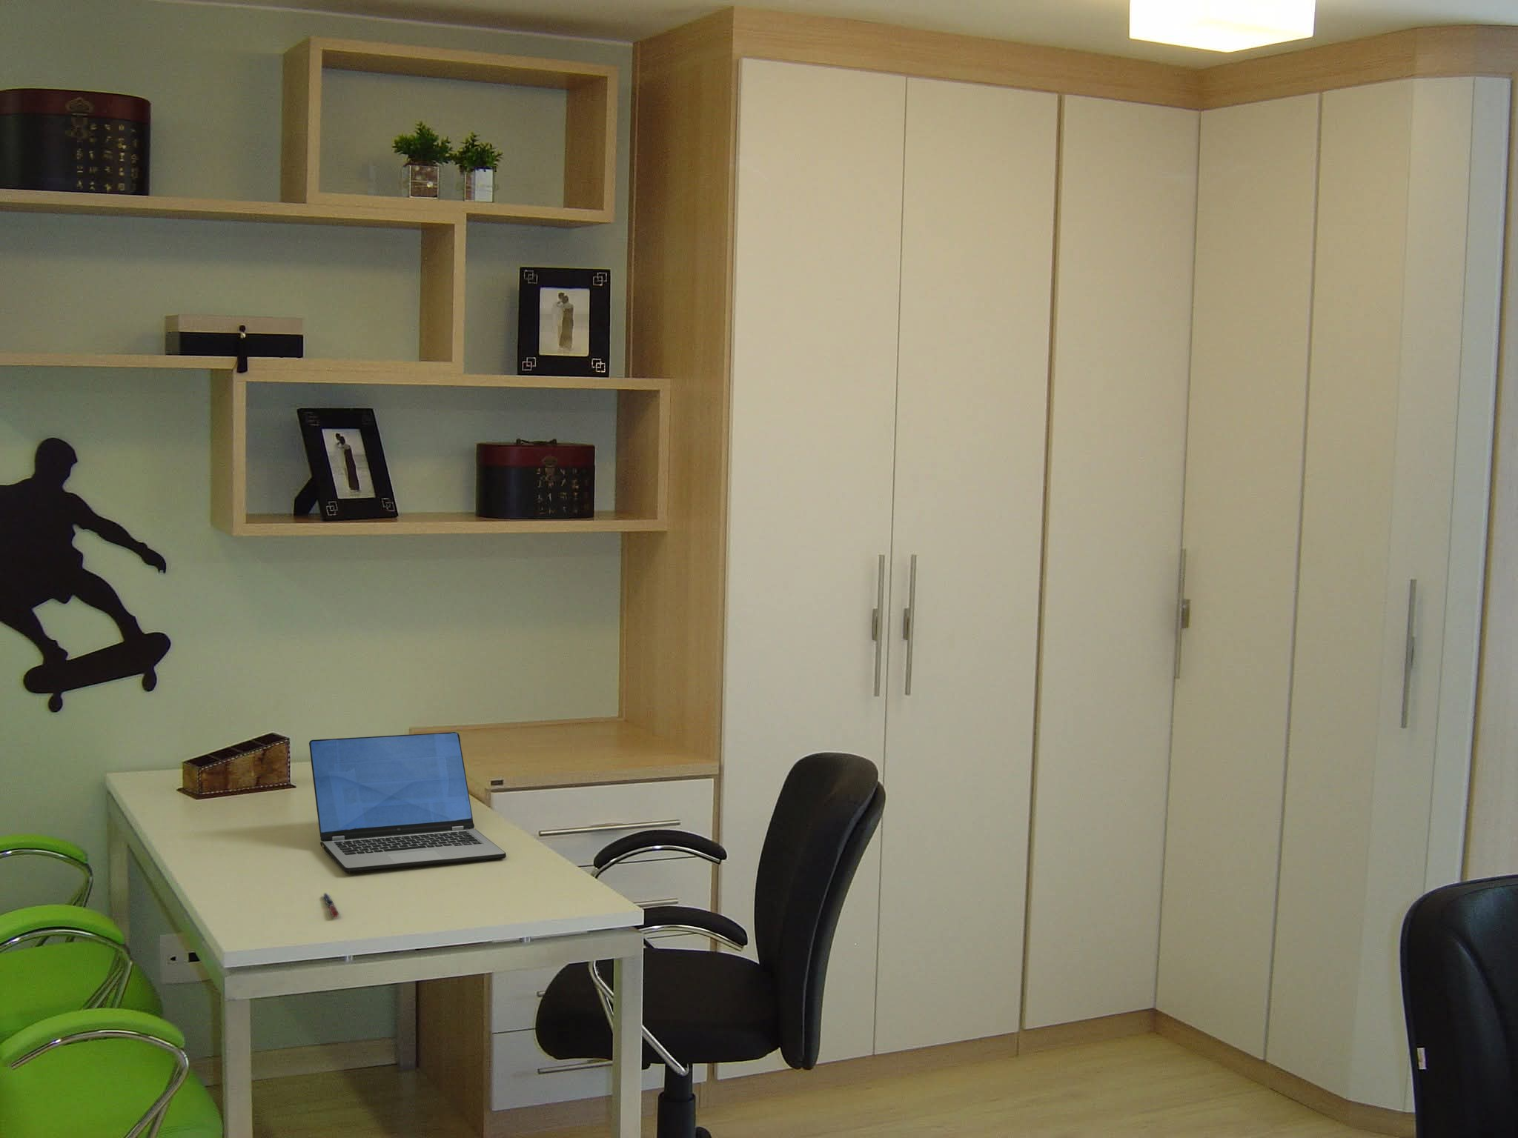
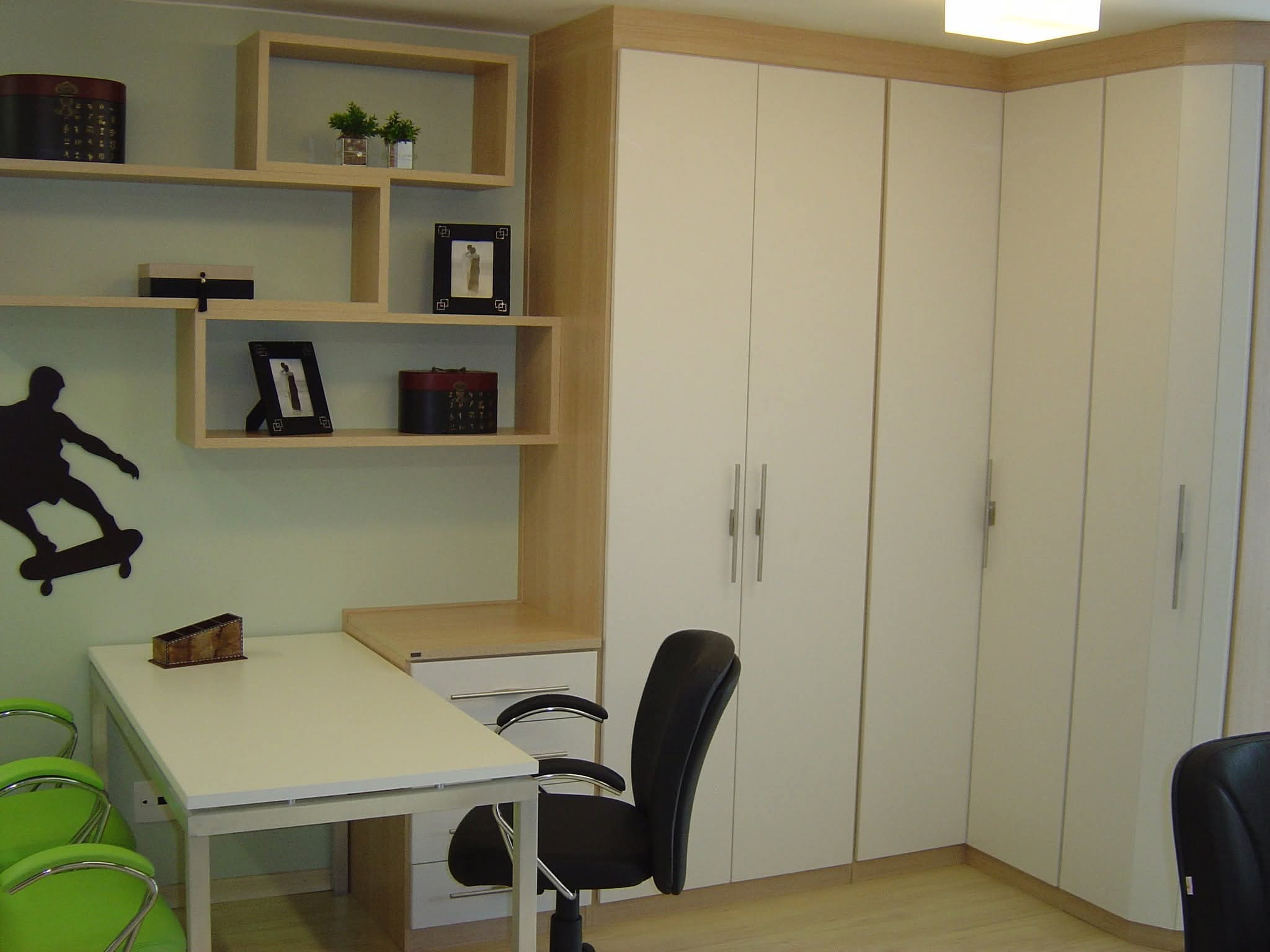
- pen (330, 904)
- laptop (405, 799)
